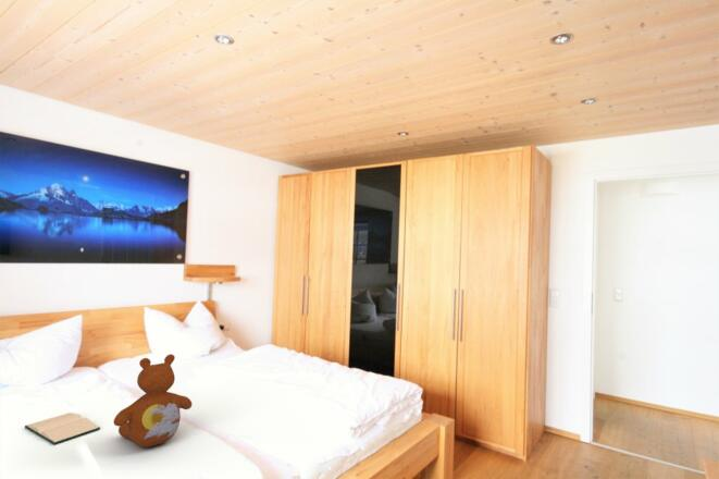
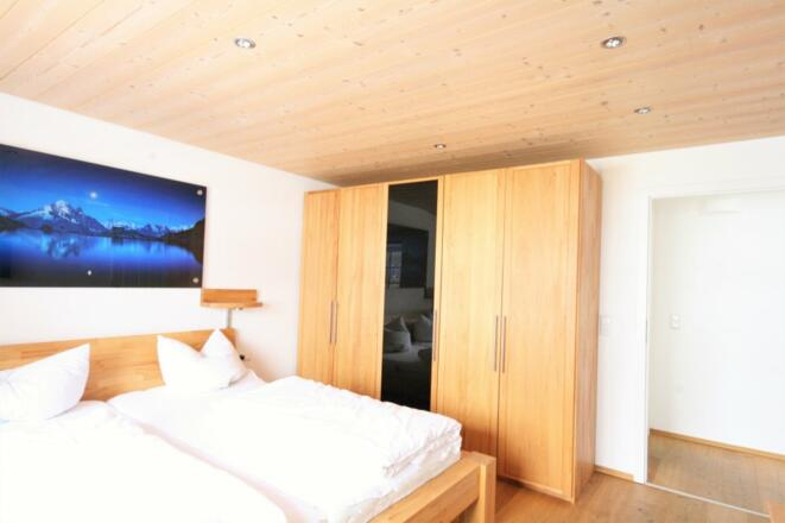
- hardback book (62, 425)
- teddy bear (151, 396)
